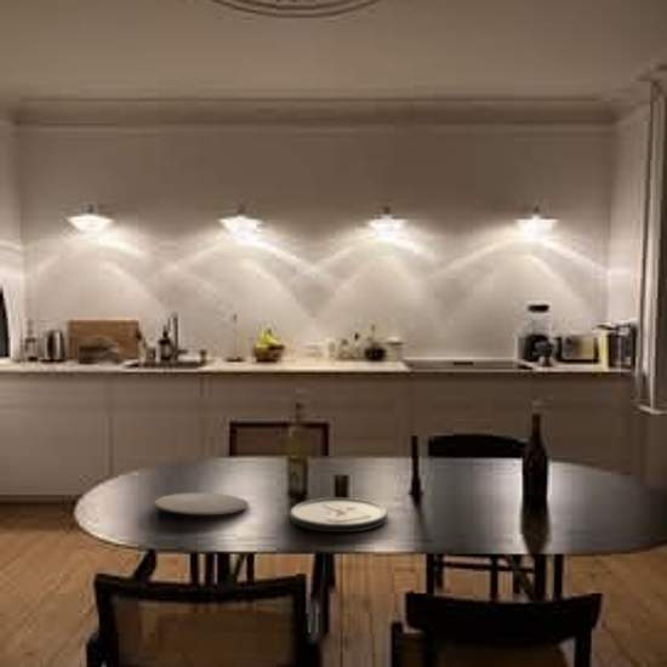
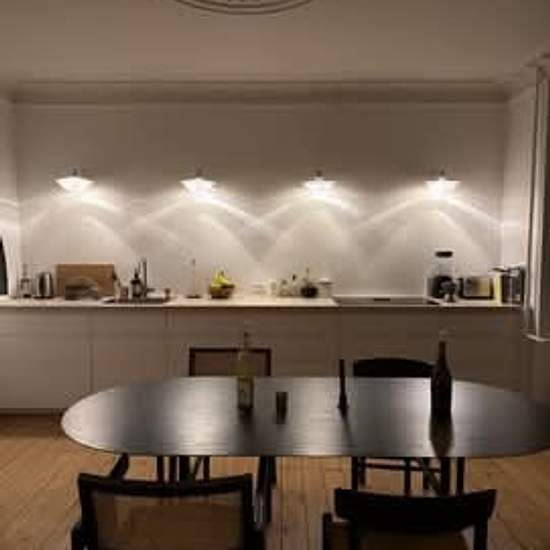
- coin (338, 514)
- plate (201, 503)
